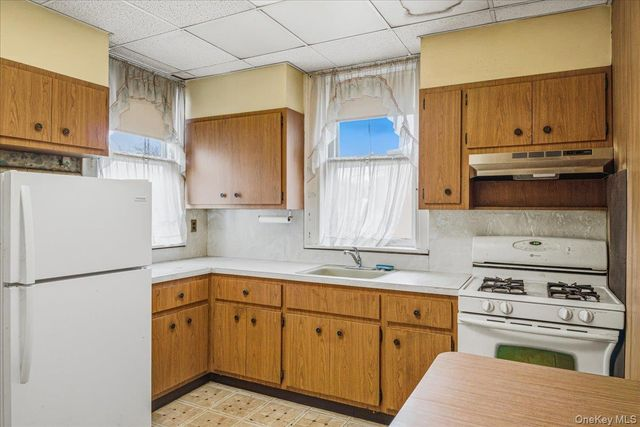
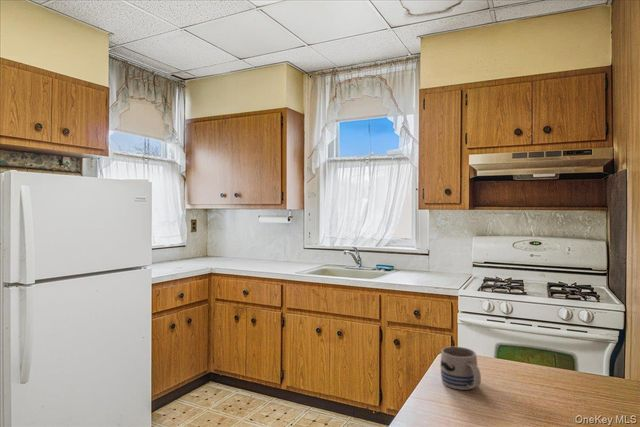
+ mug (462, 369)
